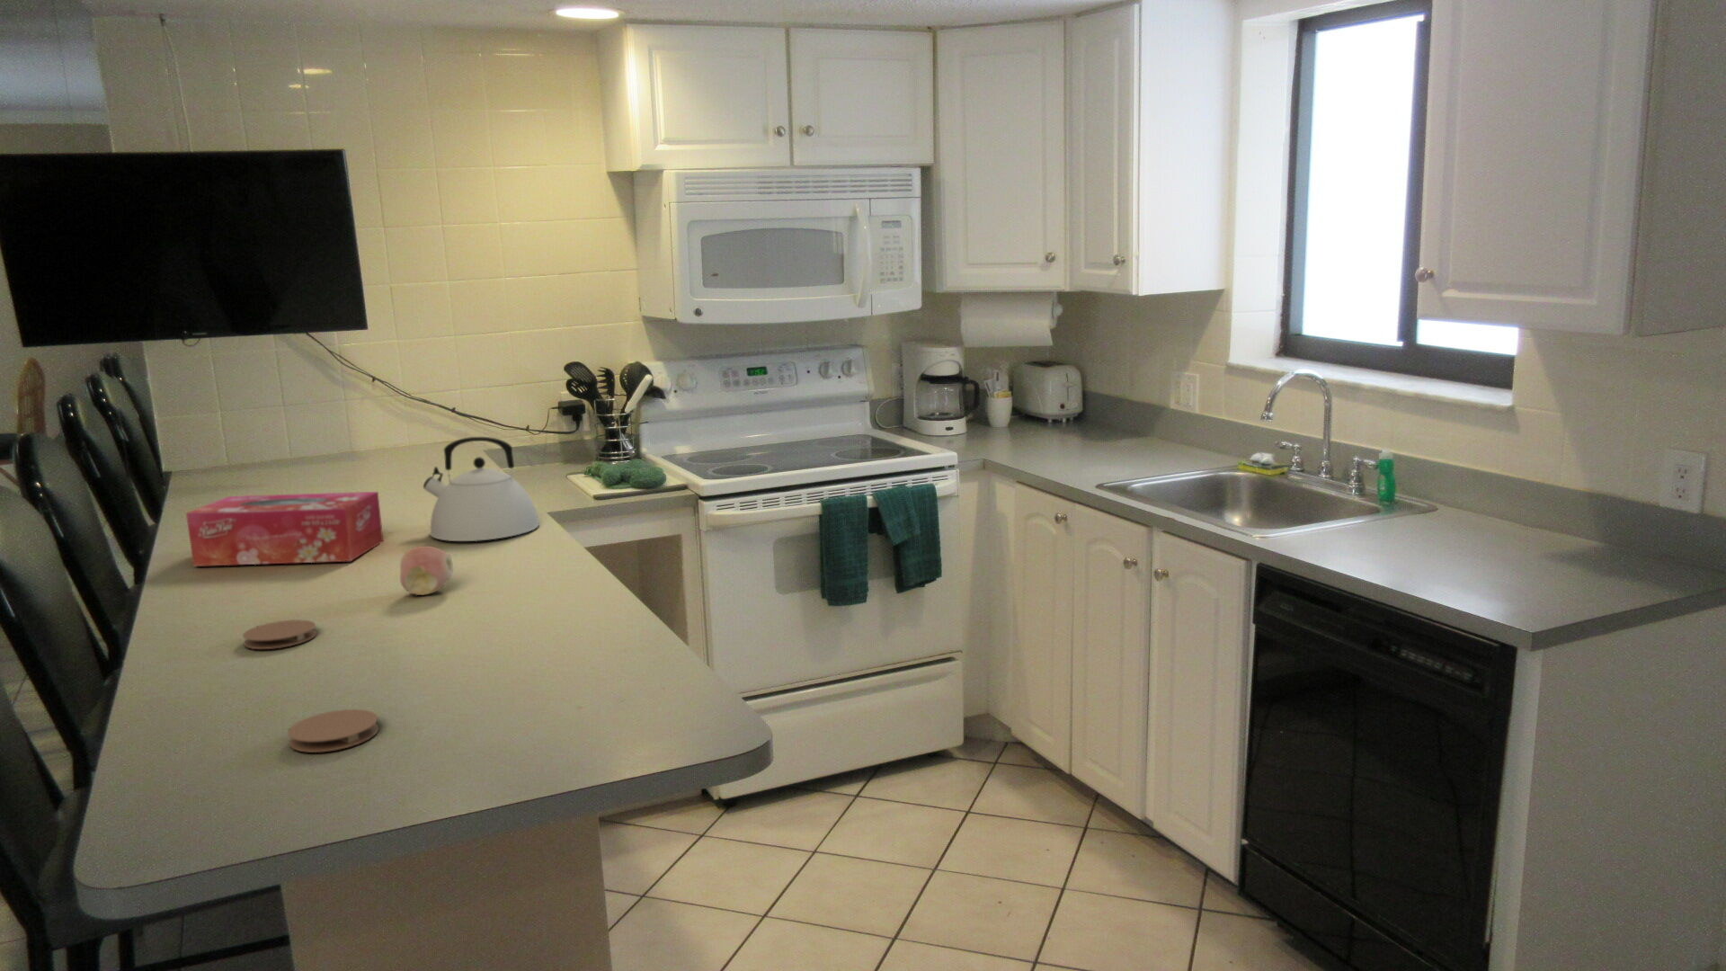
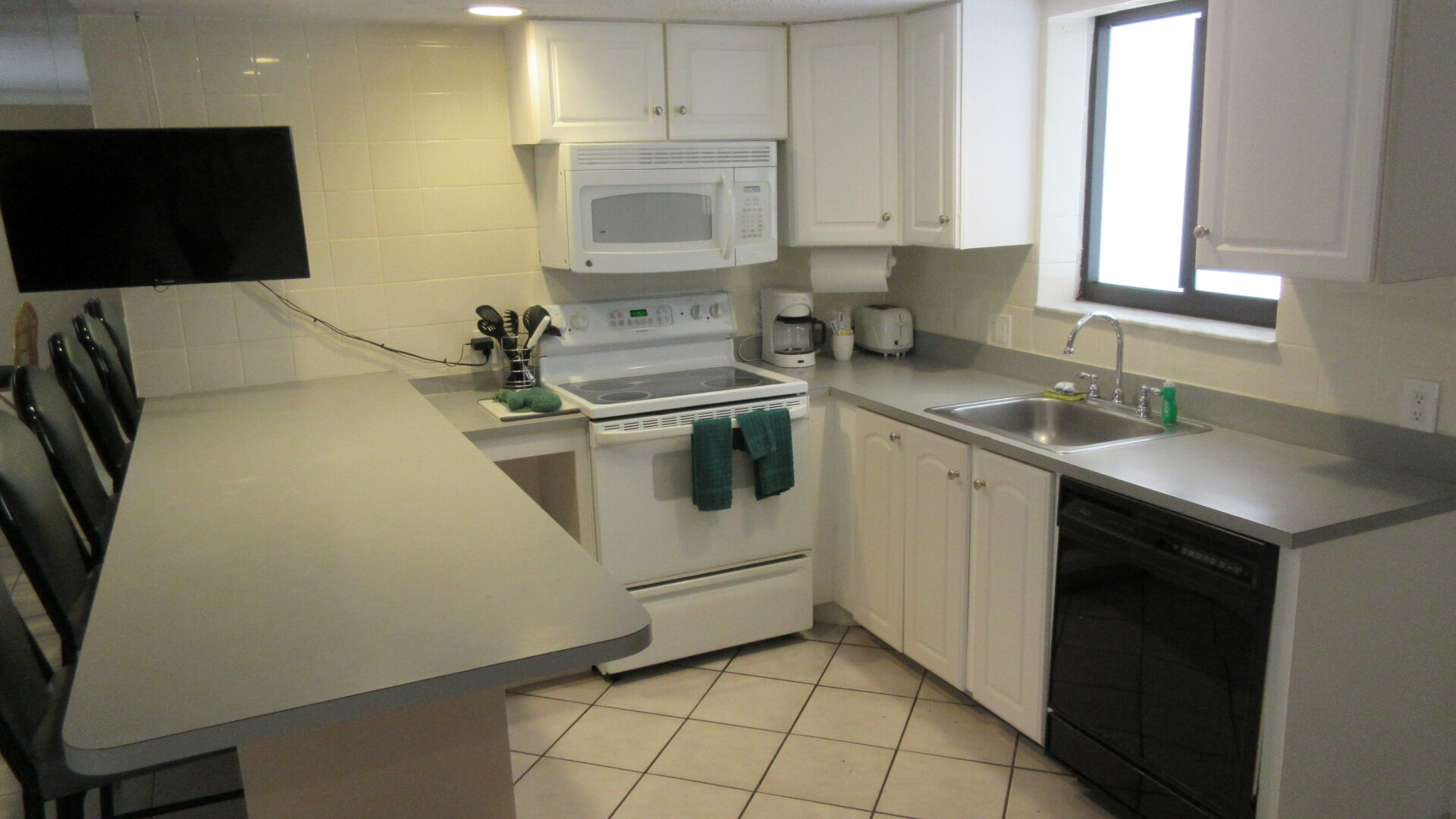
- fruit (427, 570)
- kettle (478, 483)
- coaster (280, 634)
- coaster (333, 730)
- tissue box (288, 528)
